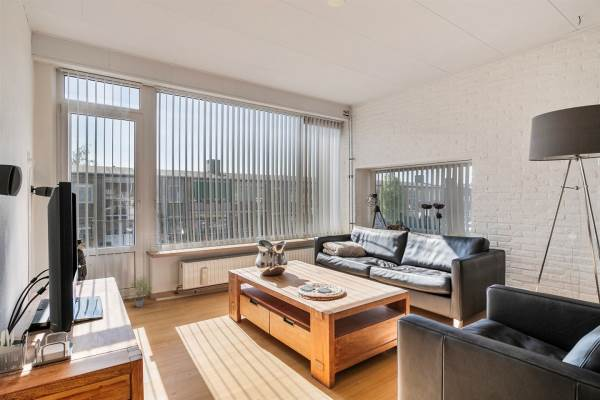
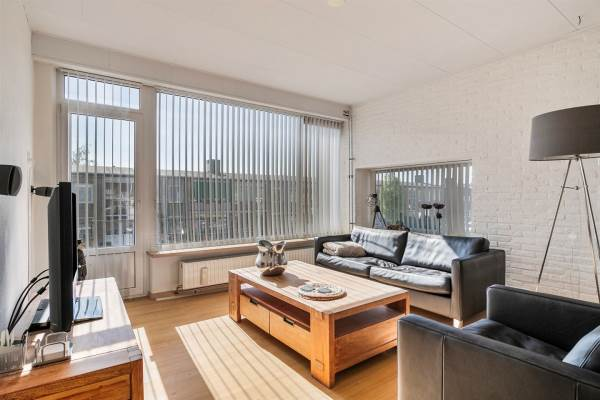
- potted plant (140, 289)
